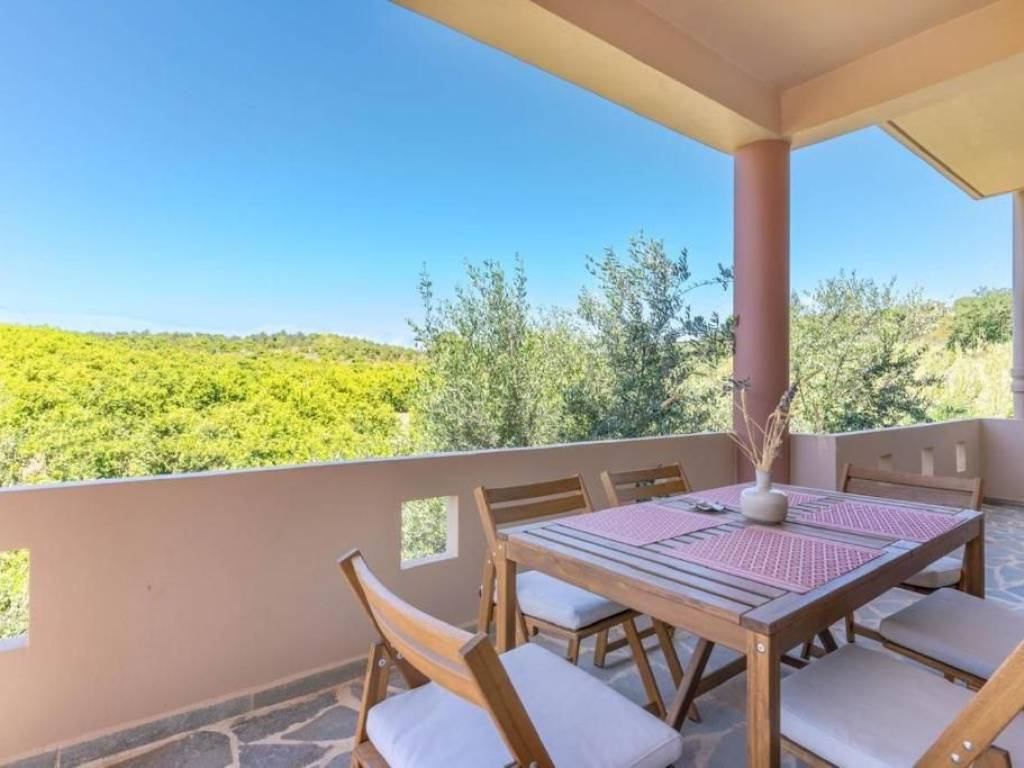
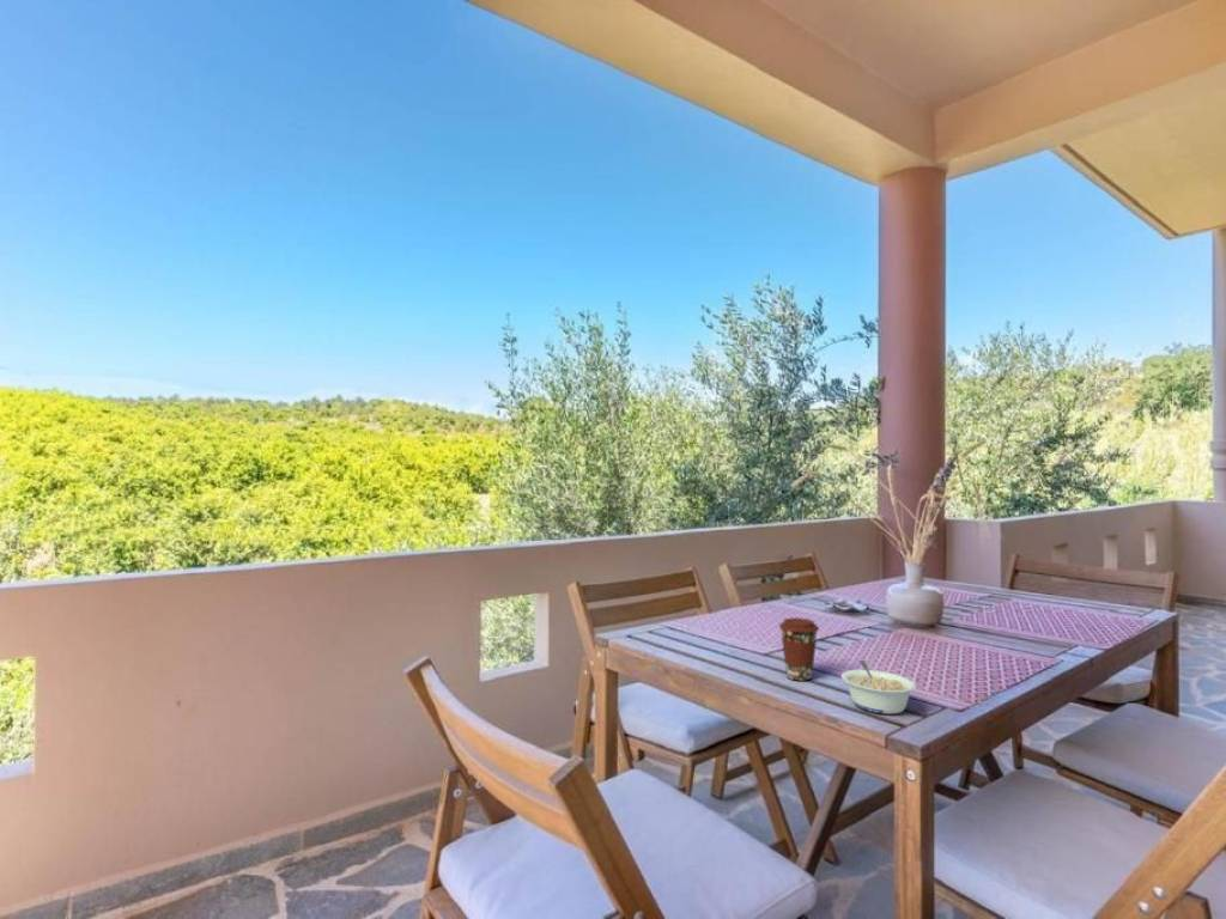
+ legume (875, 689)
+ coffee cup (799, 649)
